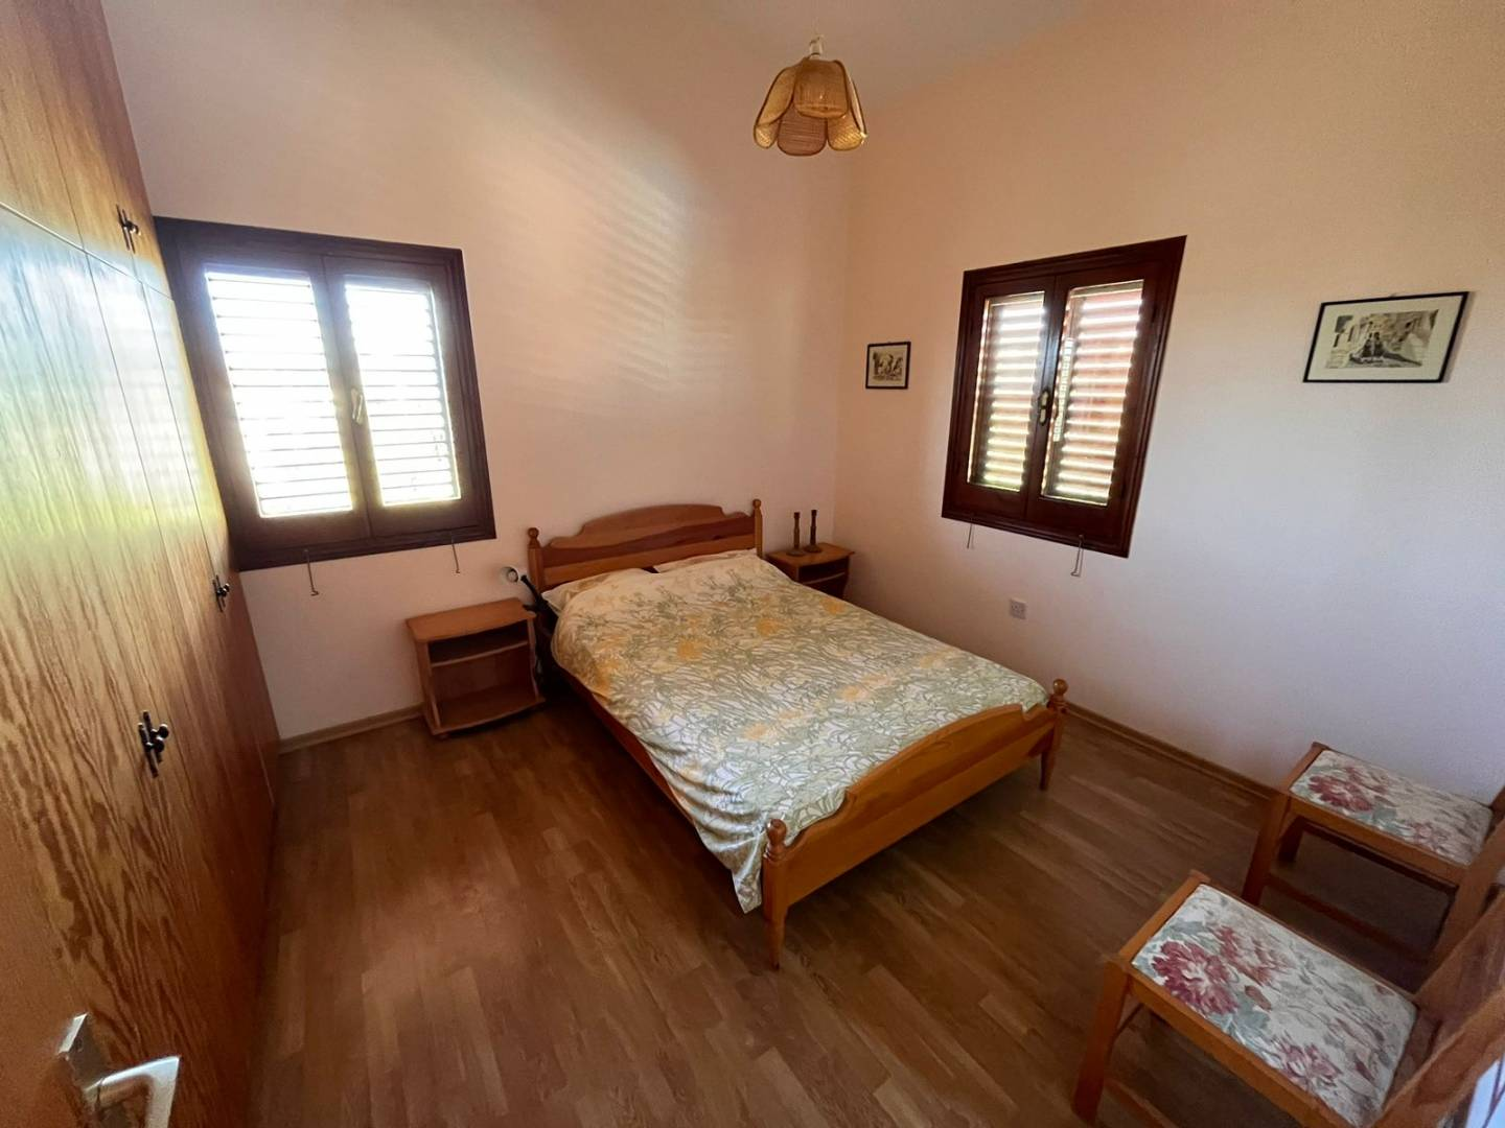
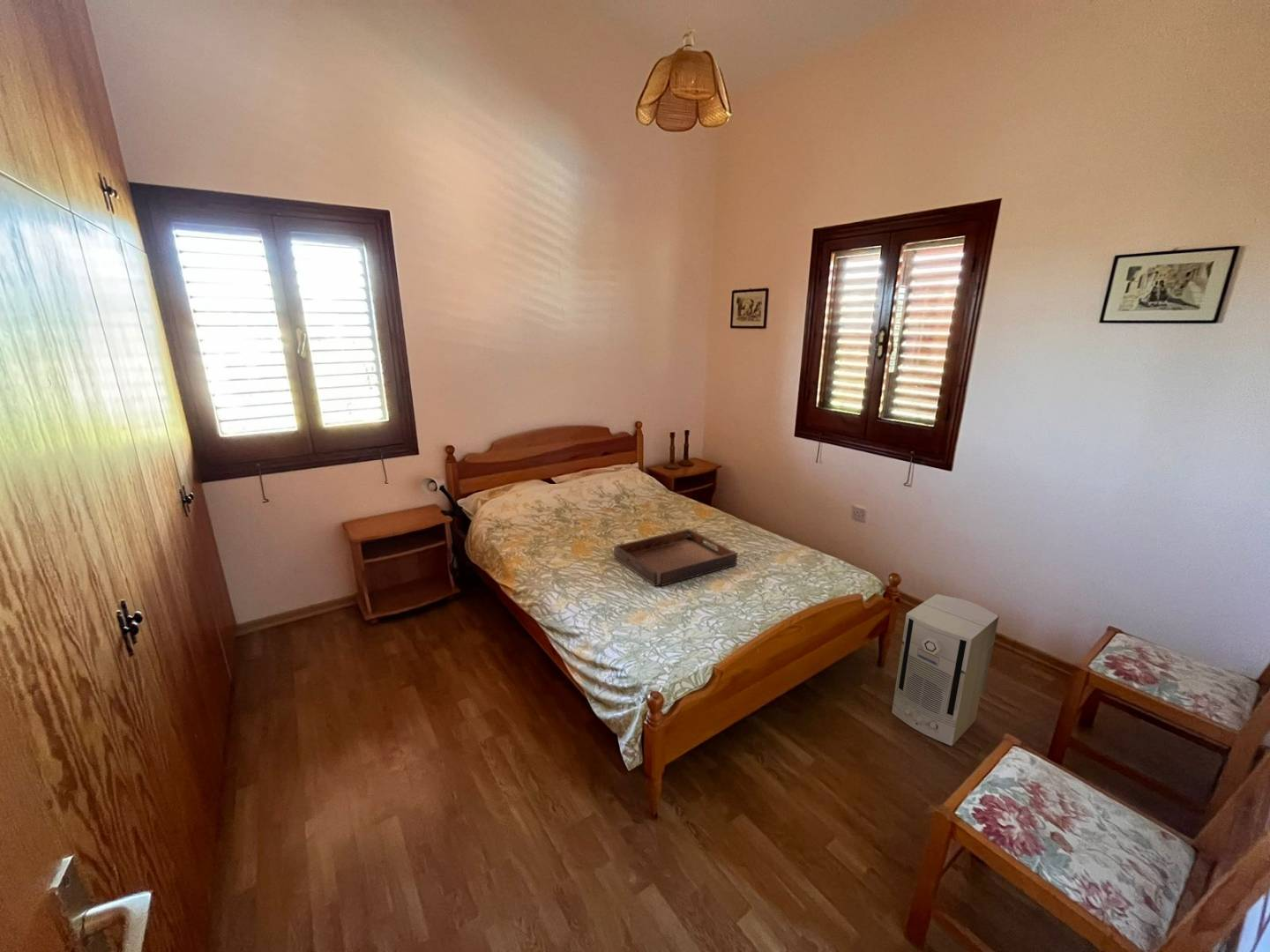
+ air purifier (944, 666)
+ serving tray (674, 554)
